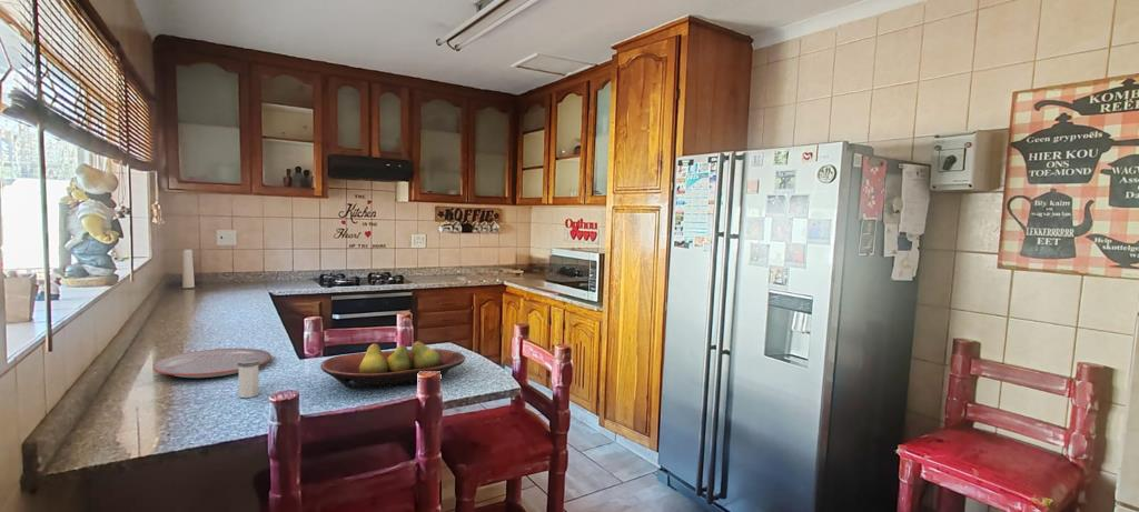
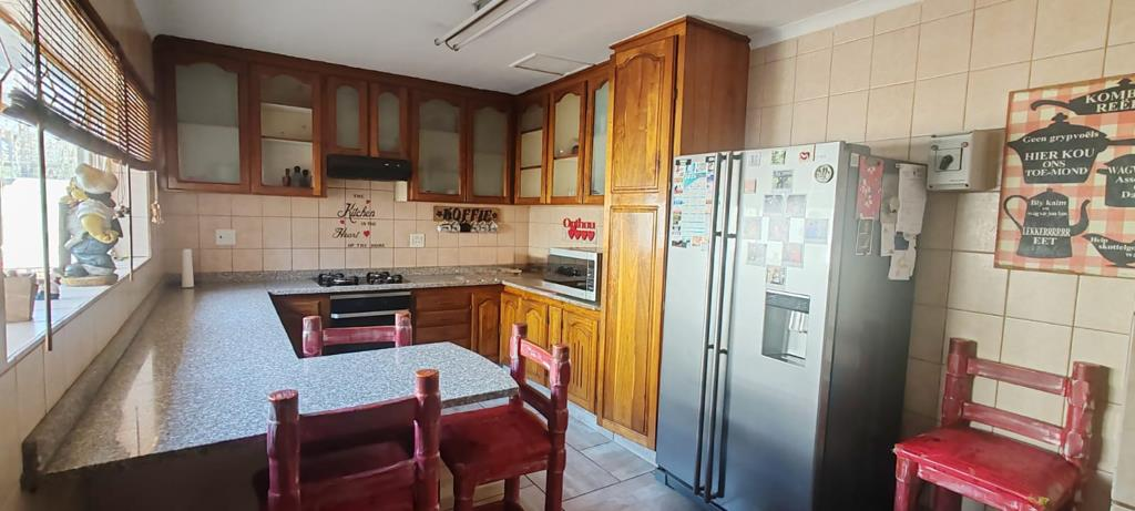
- salt shaker (248, 378)
- fruit bowl (395, 361)
- plate (215, 363)
